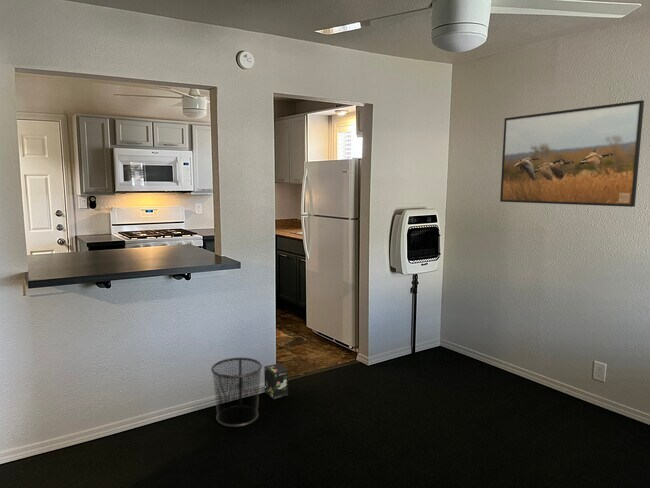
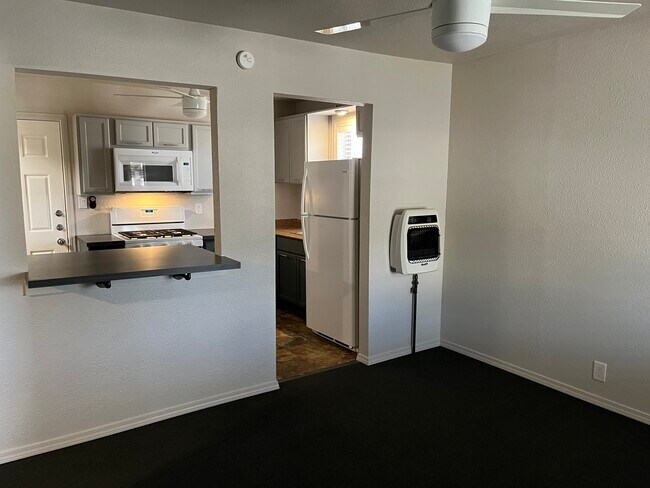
- box (276, 380)
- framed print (562, 157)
- waste bin (237, 391)
